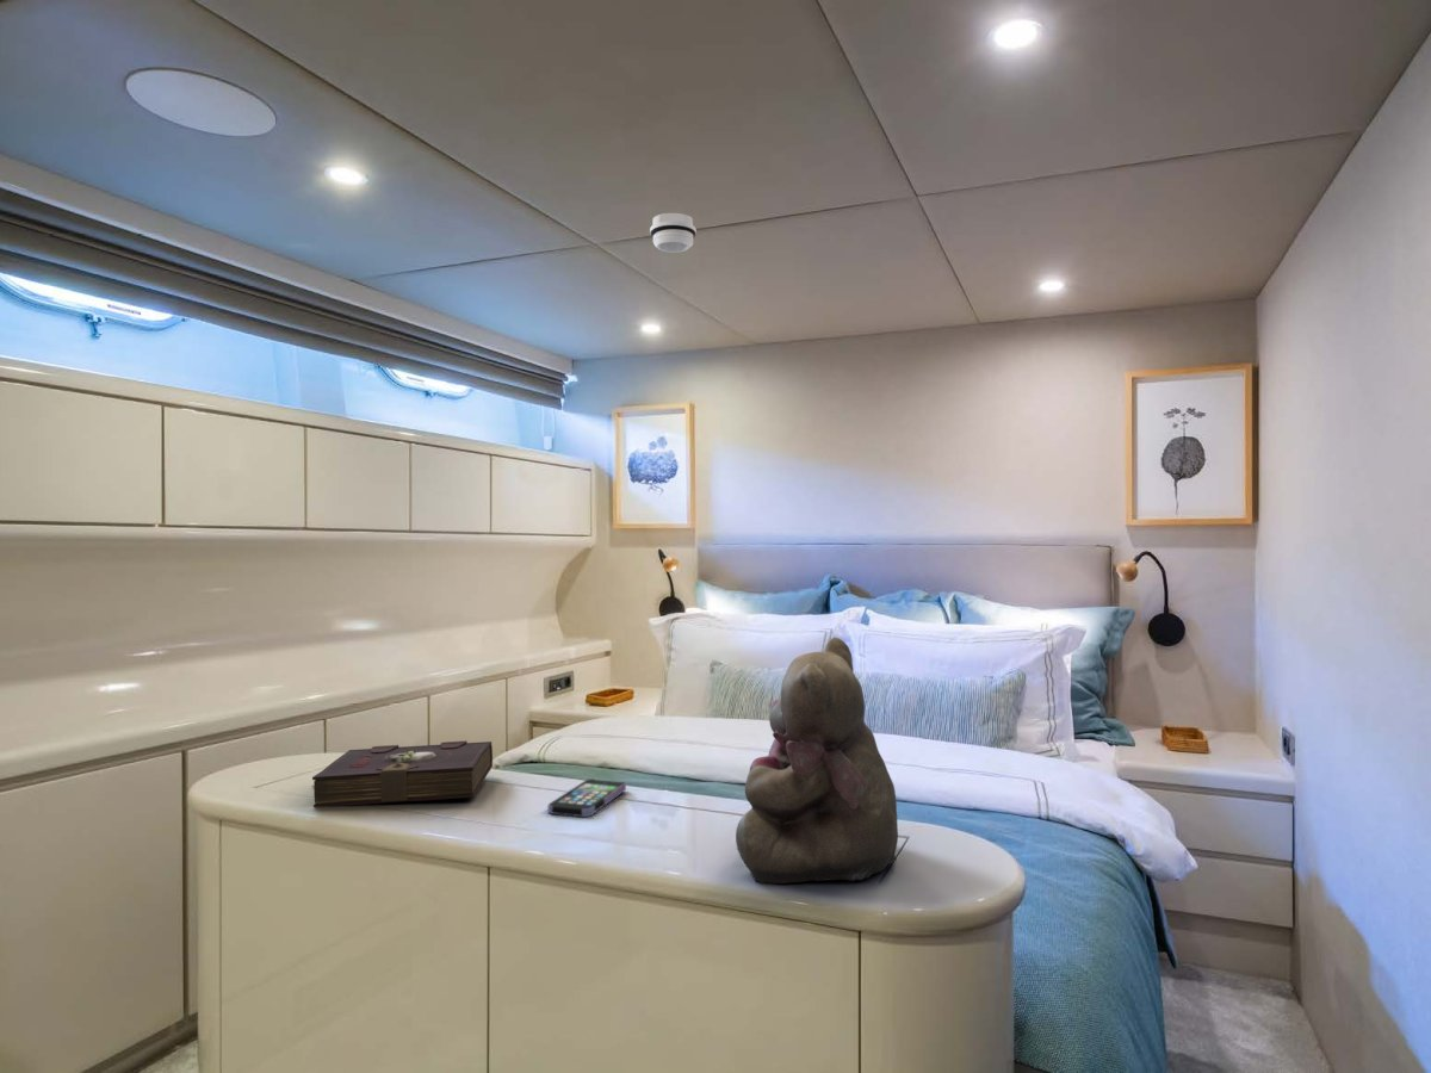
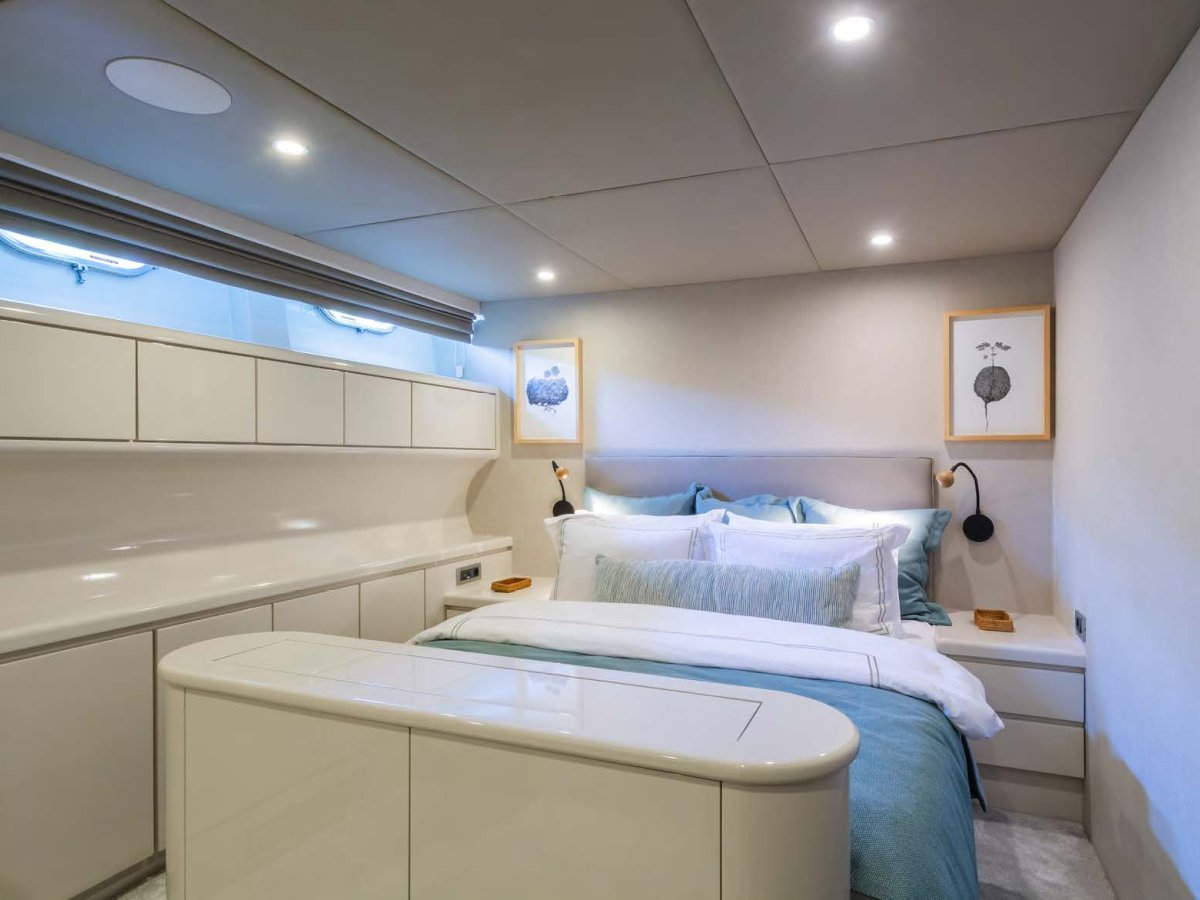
- smartphone (588, 796)
- smoke detector (673, 232)
- book (397, 770)
- teddy bear (824, 748)
